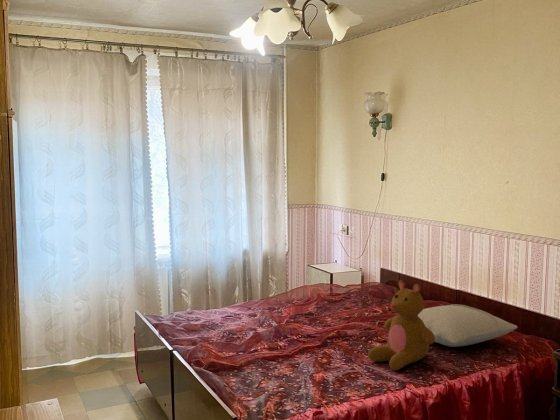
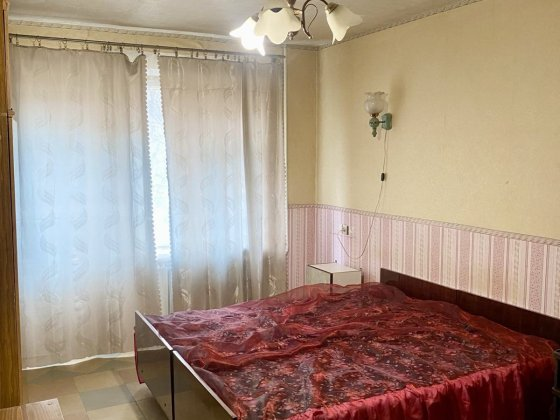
- pillow (454, 324)
- teddy bear (399, 323)
